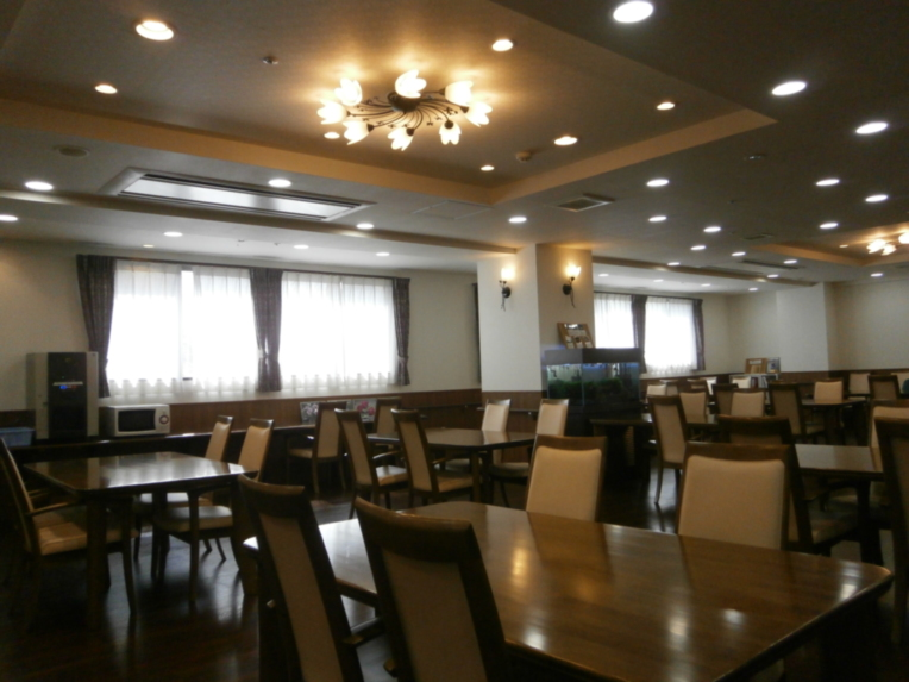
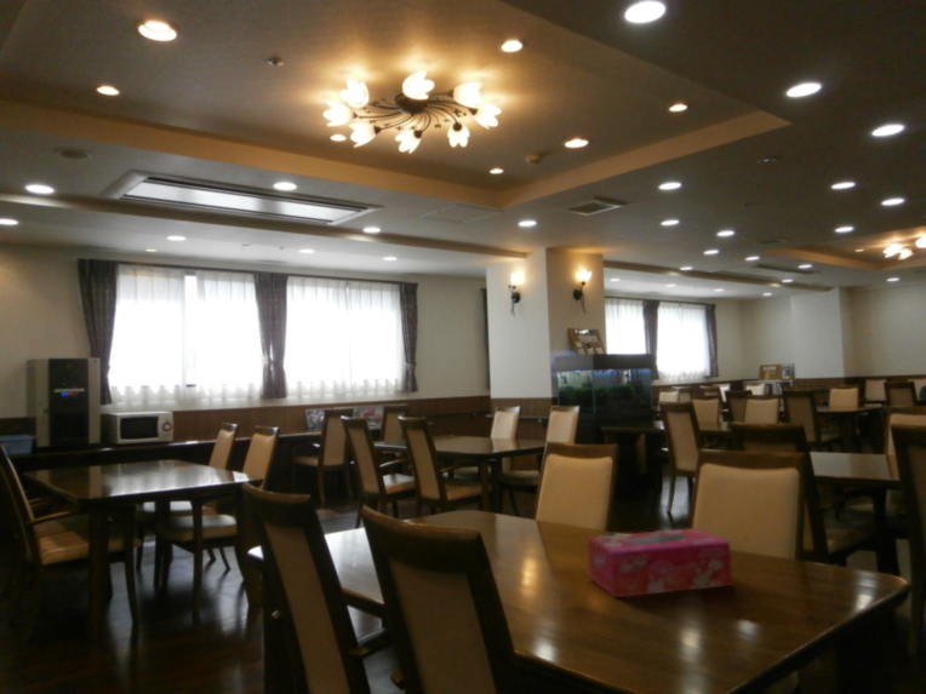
+ tissue box (657, 560)
